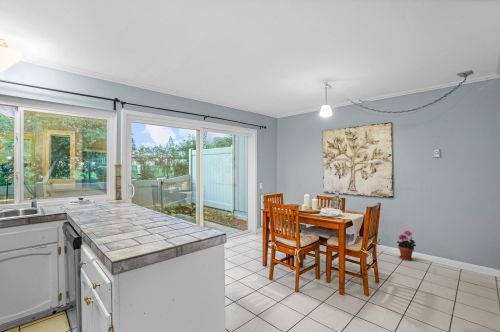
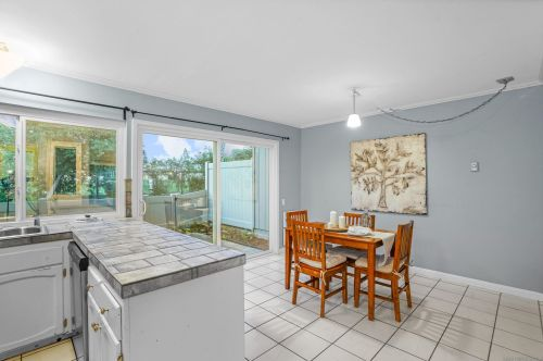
- potted plant (406, 244)
